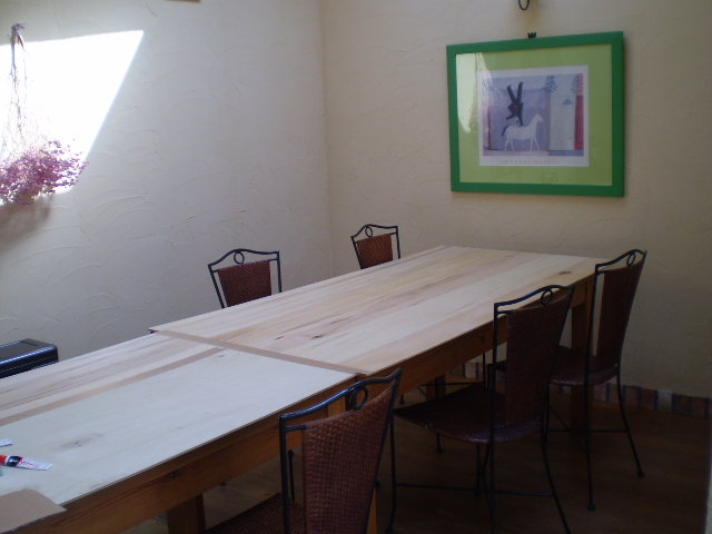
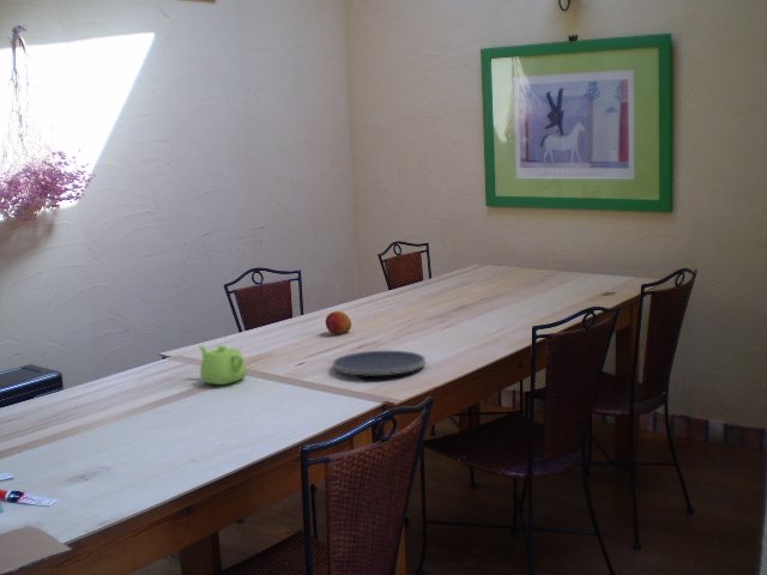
+ fruit (338, 321)
+ plate (379, 363)
+ teapot (221, 363)
